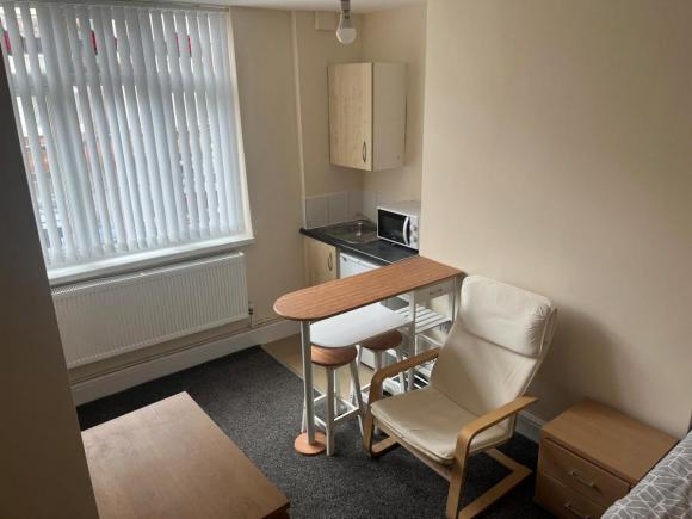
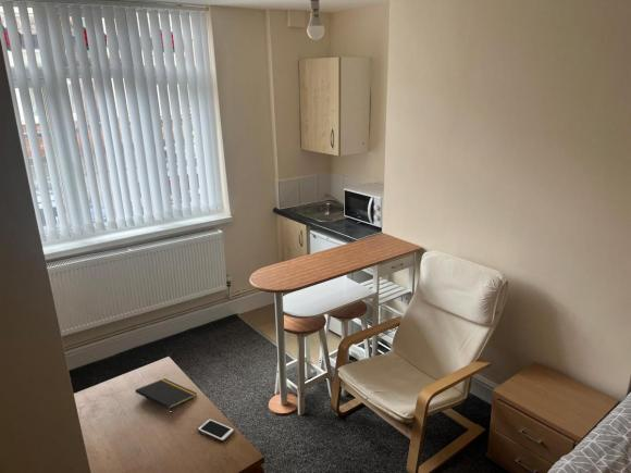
+ notepad (165, 393)
+ cell phone (215, 430)
